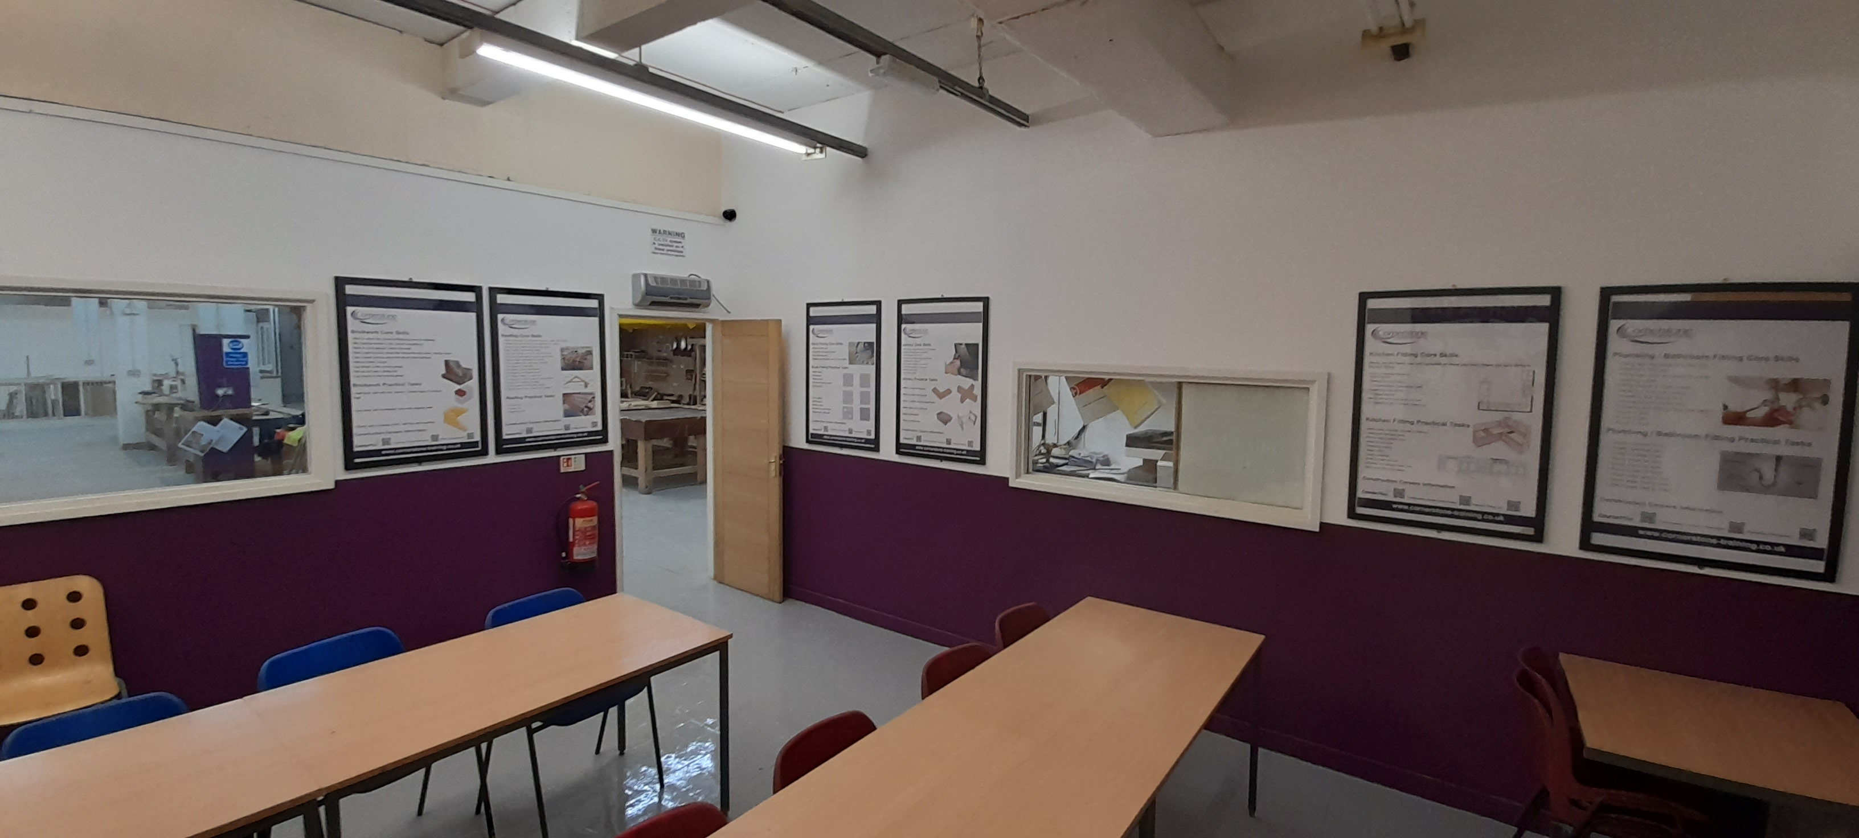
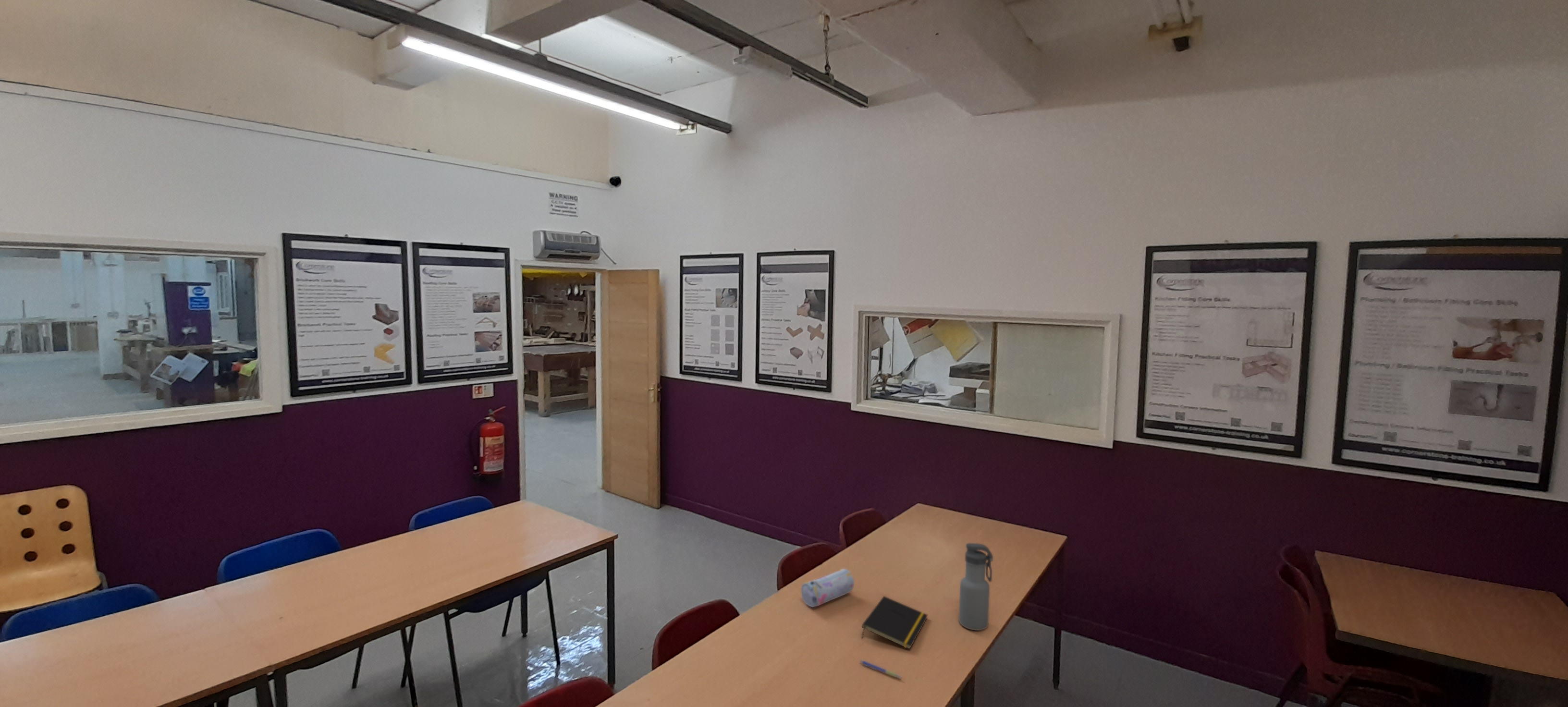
+ notepad (895, 621)
+ pen (881, 669)
+ pencil case (828, 586)
+ water bottle (975, 585)
